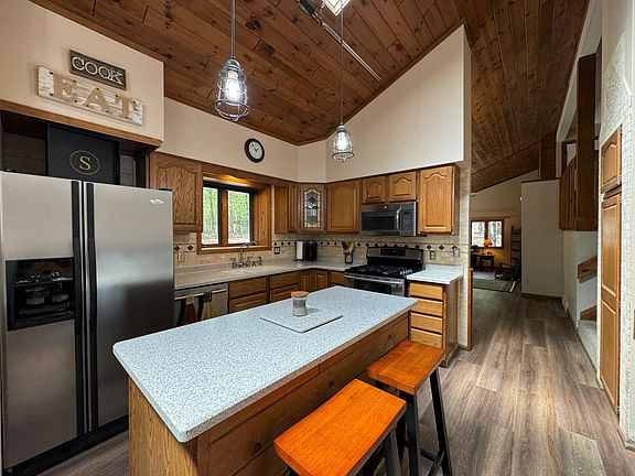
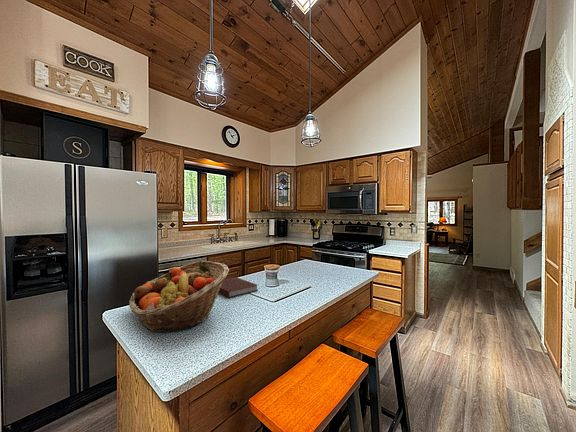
+ fruit basket (181, 291)
+ notebook (232, 286)
